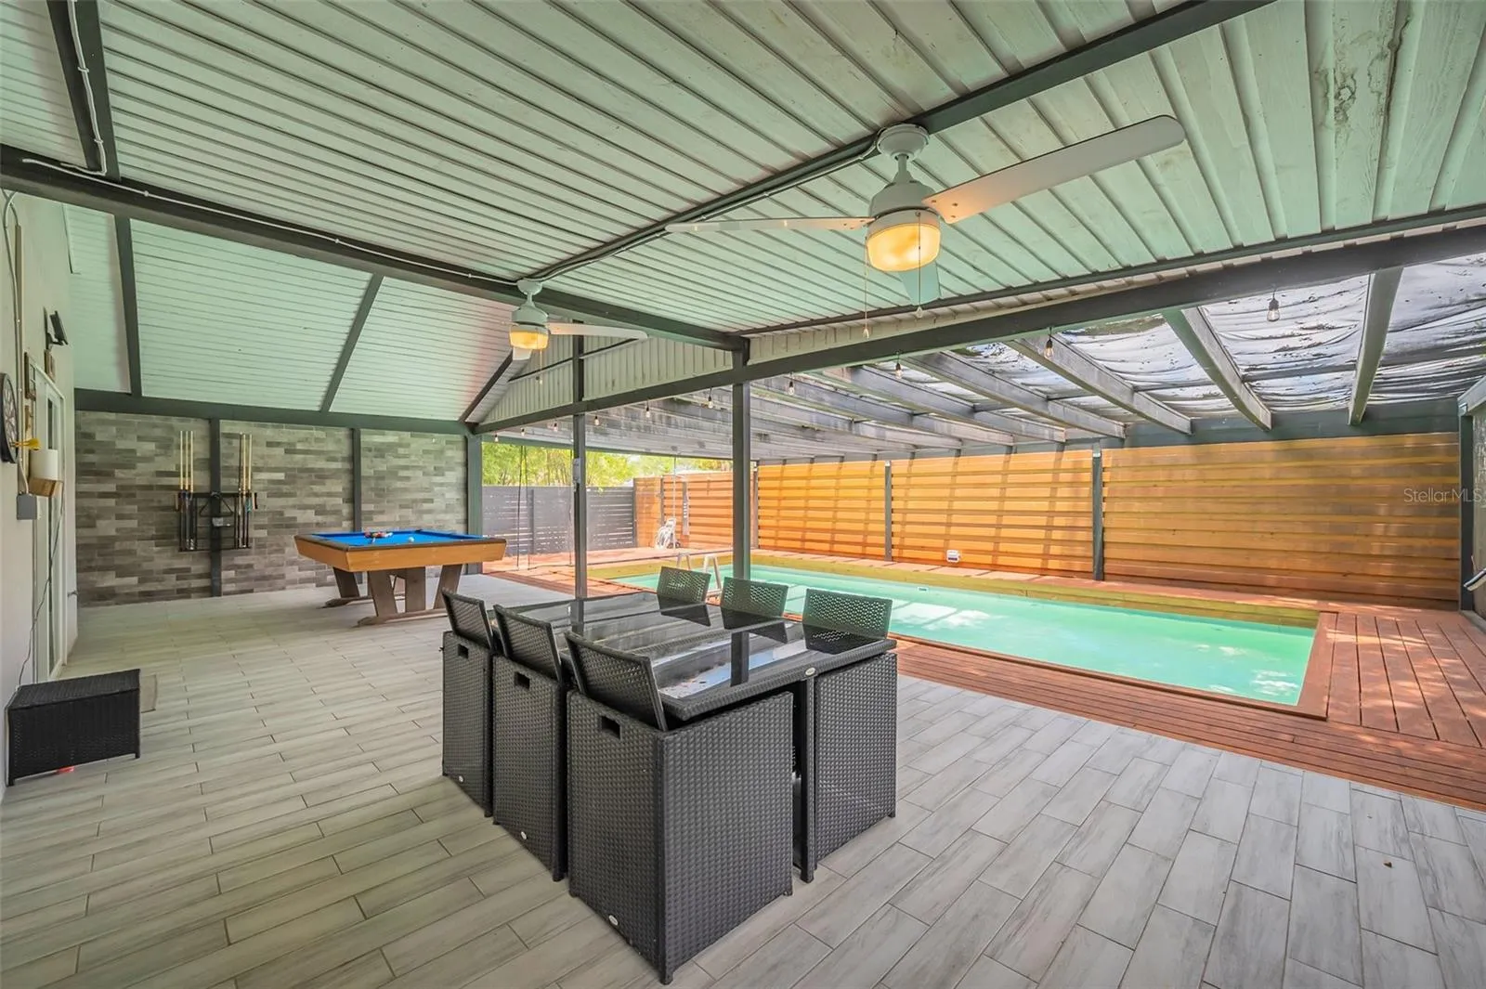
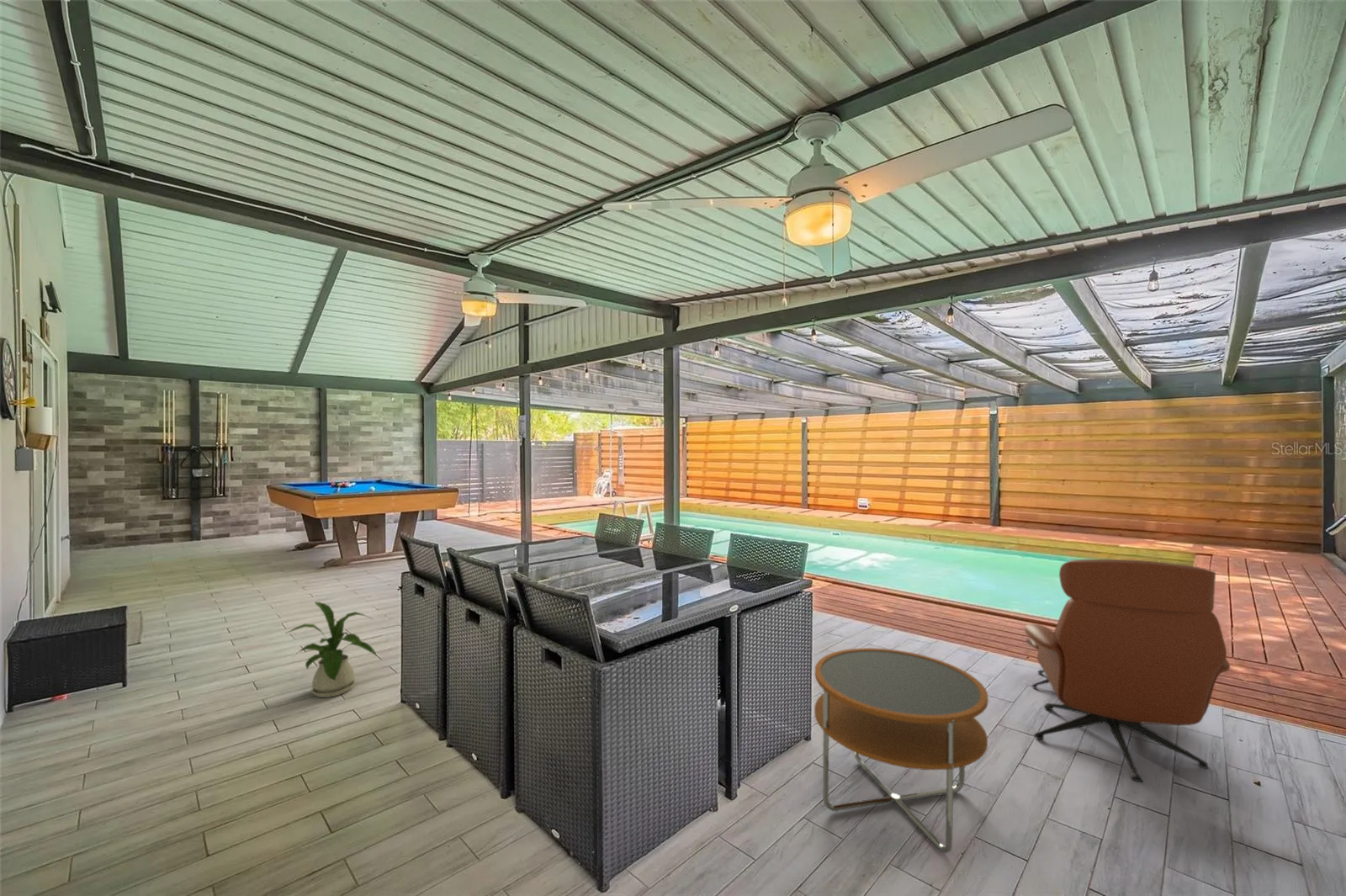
+ house plant (331, 651)
+ lounge chair (1097, 630)
+ side table (896, 740)
